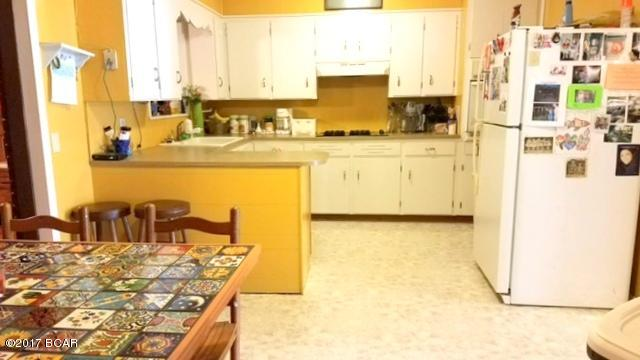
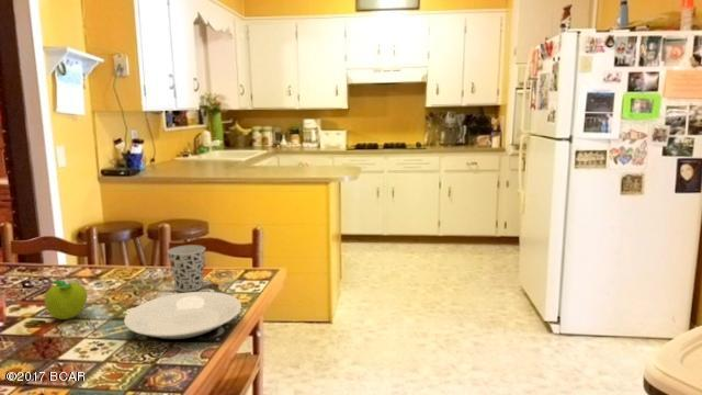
+ cup (188, 268)
+ fruit (66, 298)
+ plate (184, 318)
